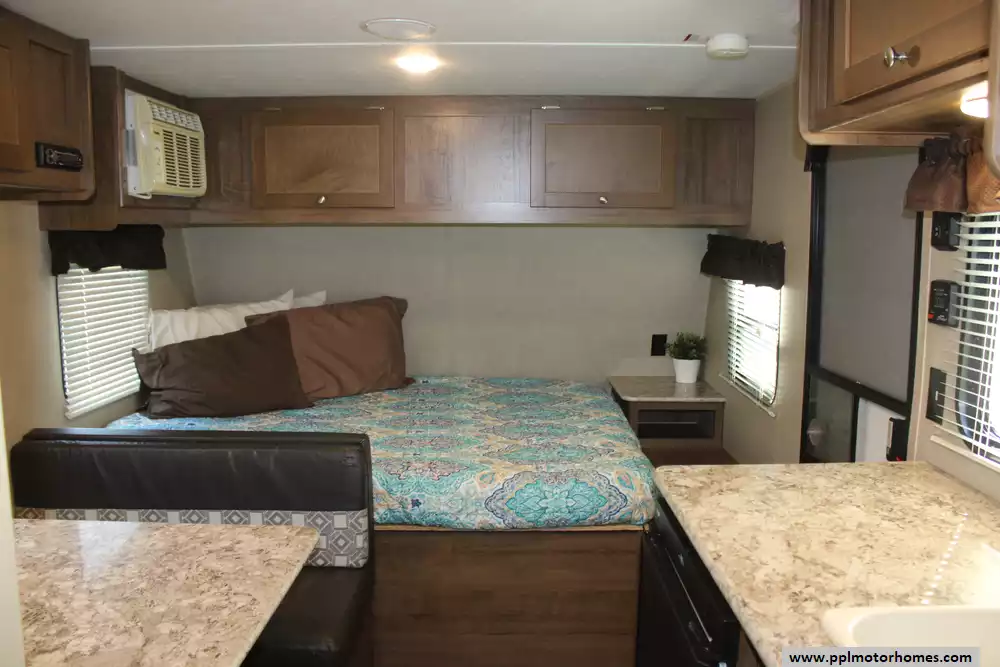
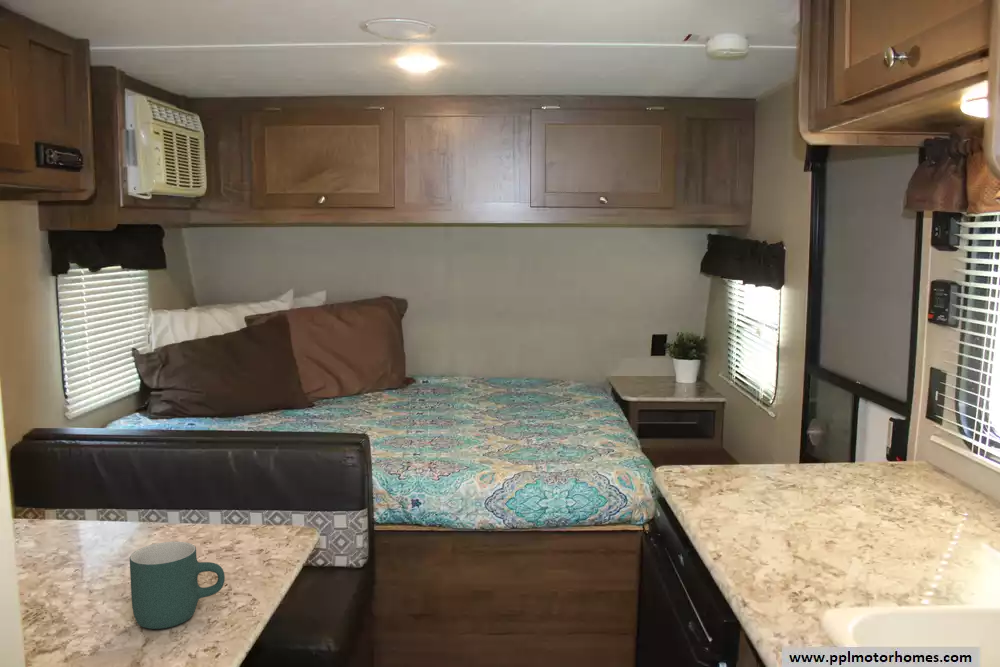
+ mug (176, 581)
